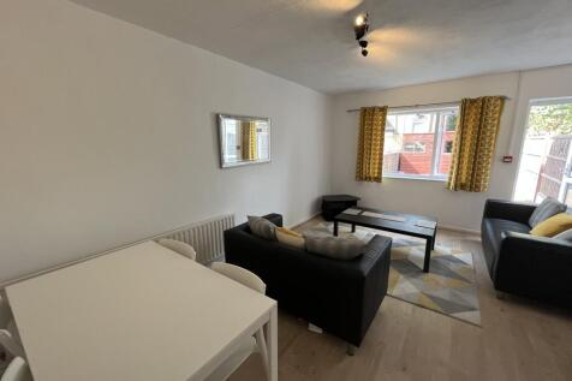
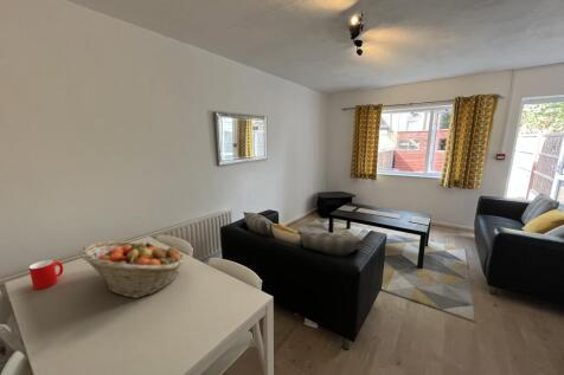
+ fruit basket (136, 260)
+ cup (47, 272)
